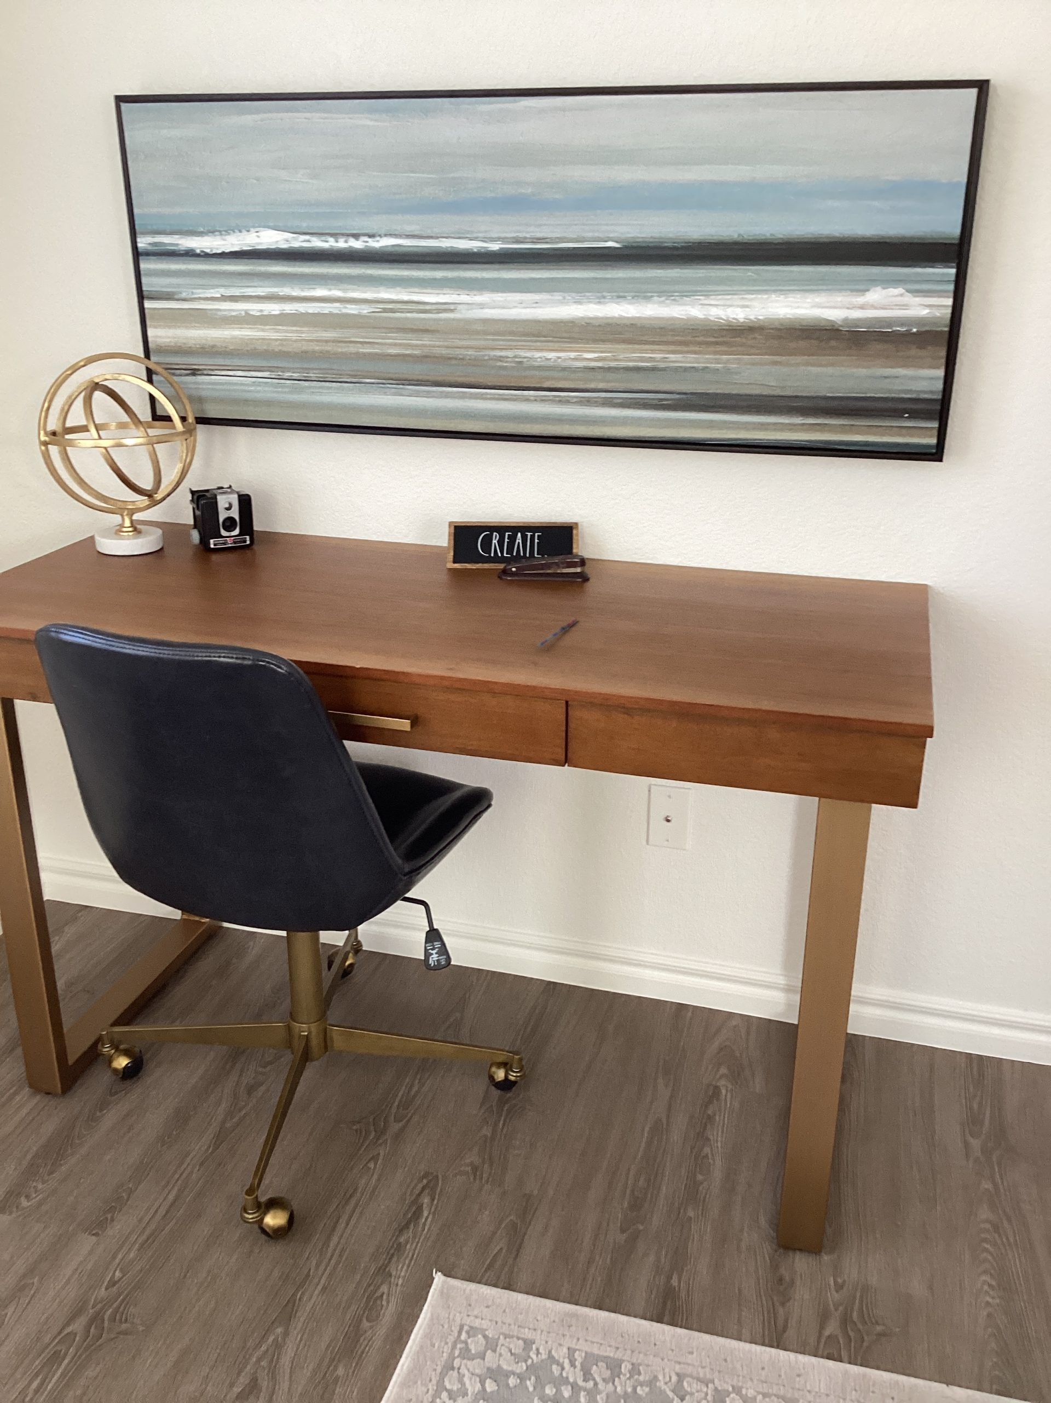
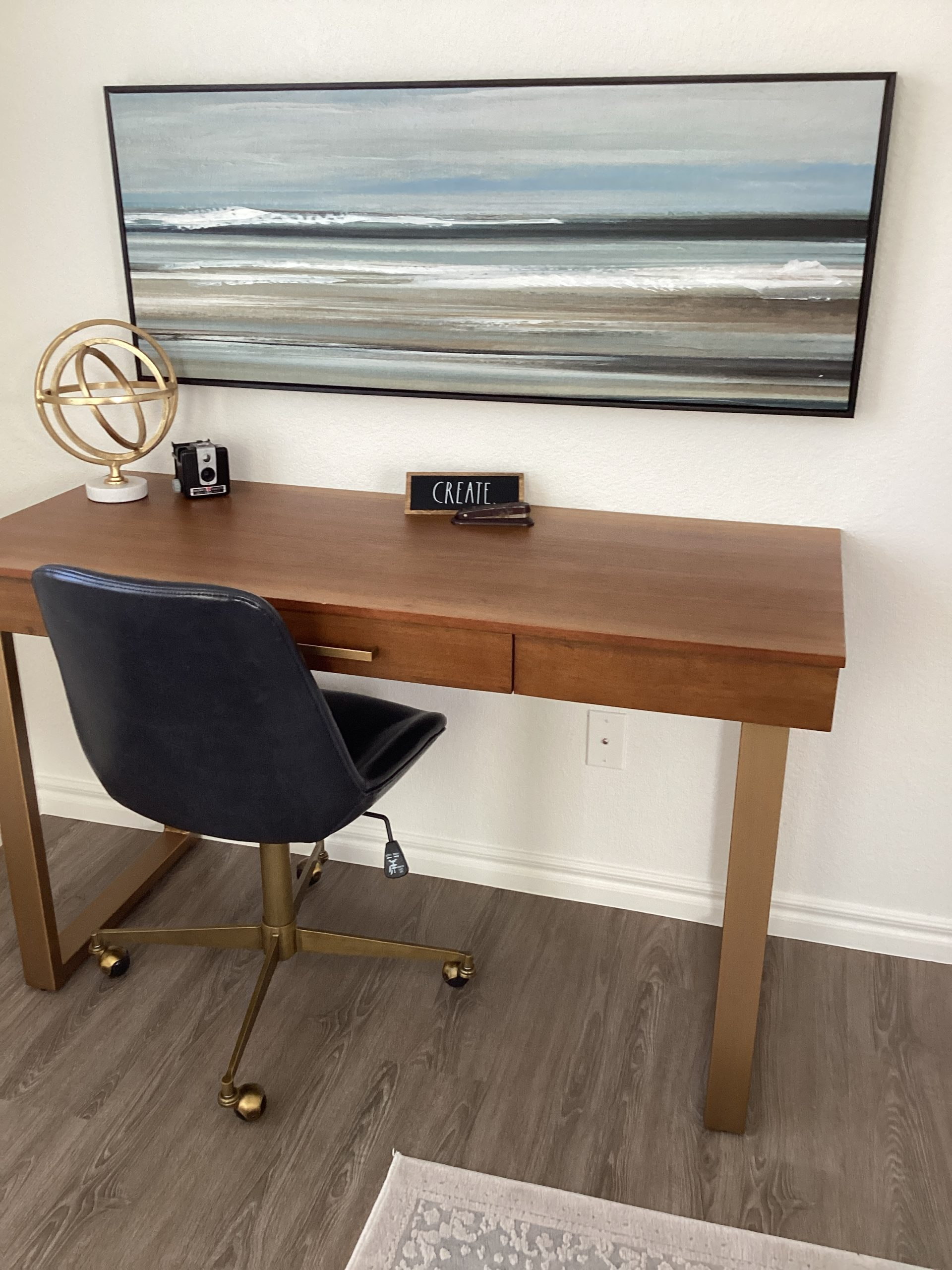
- pen (558, 632)
